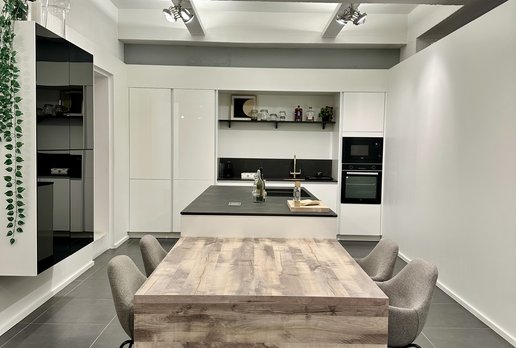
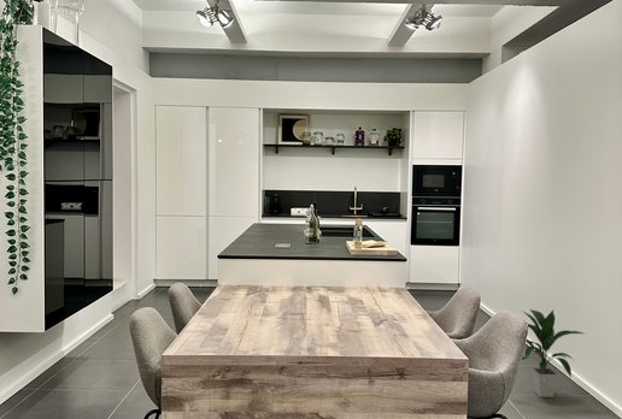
+ indoor plant (541, 349)
